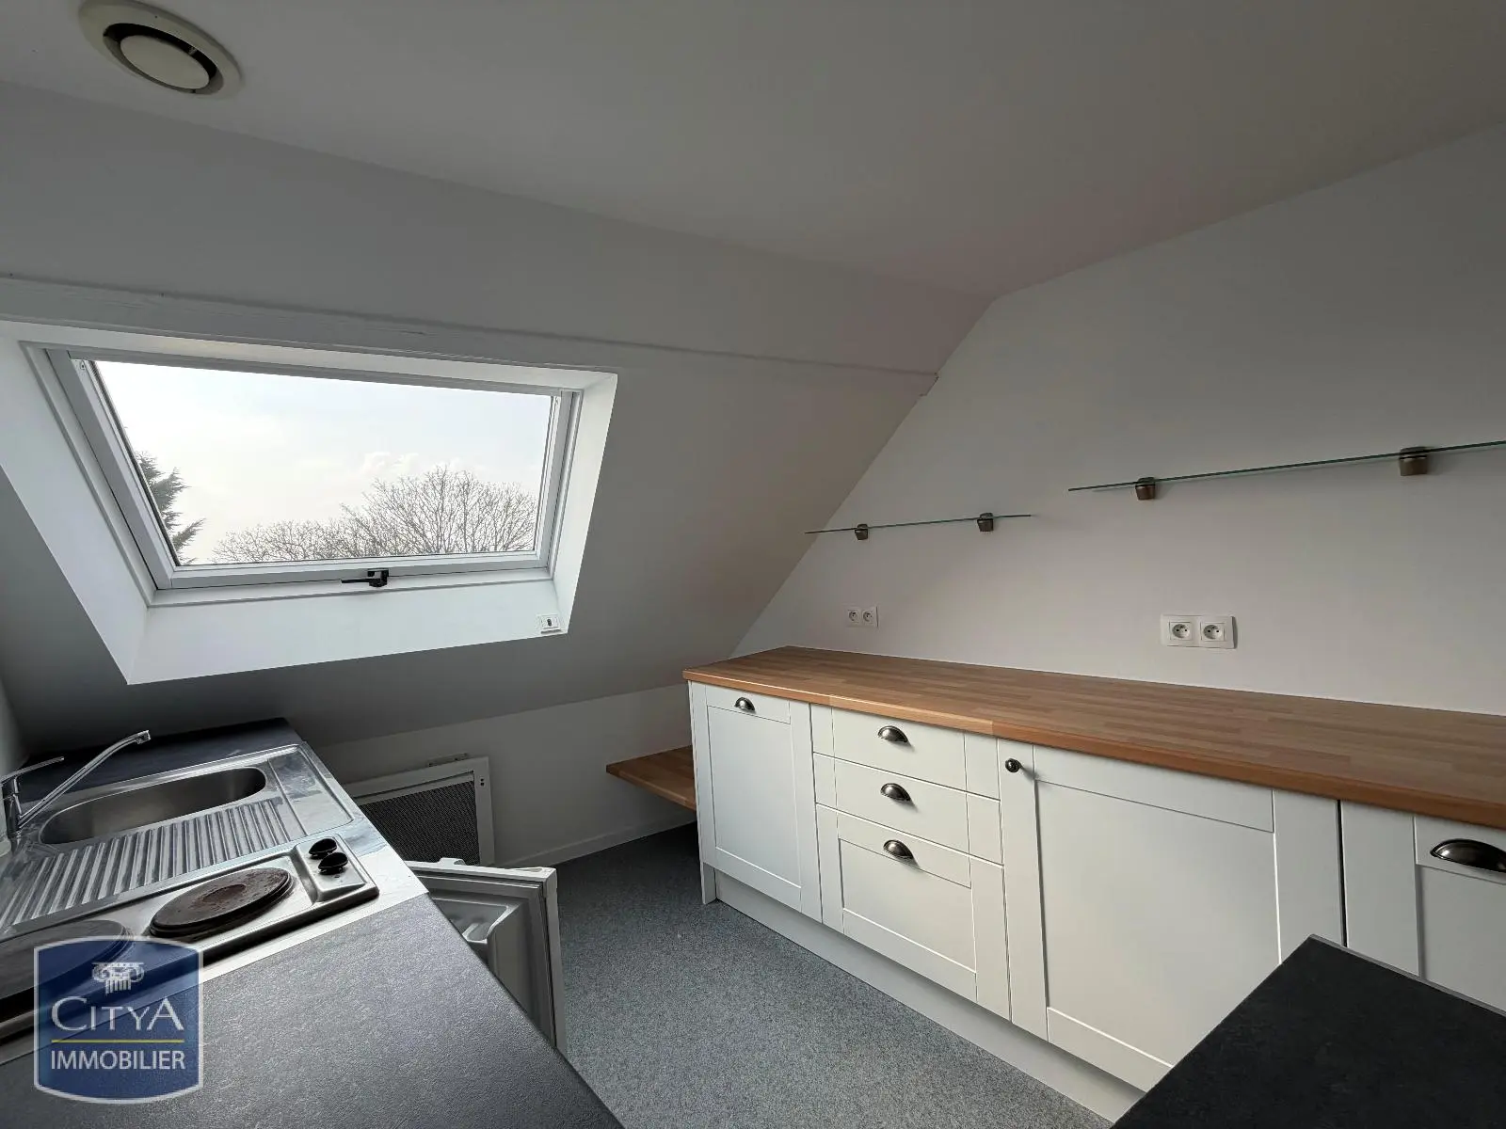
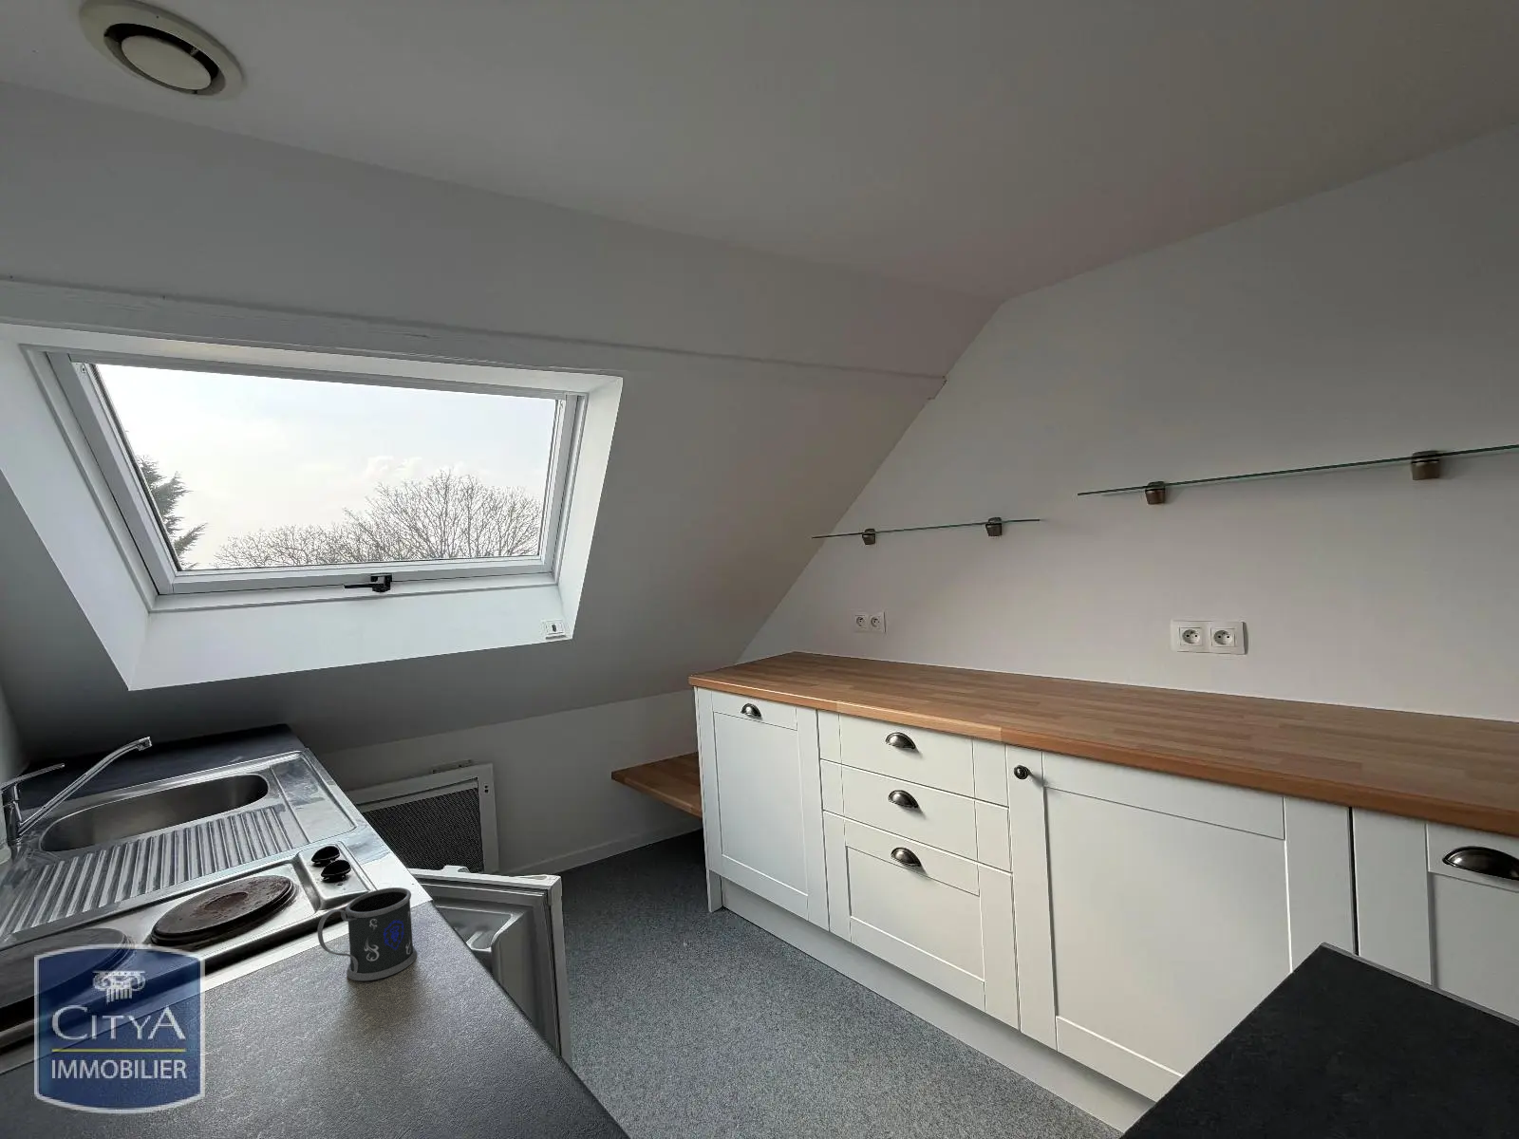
+ mug (366, 933)
